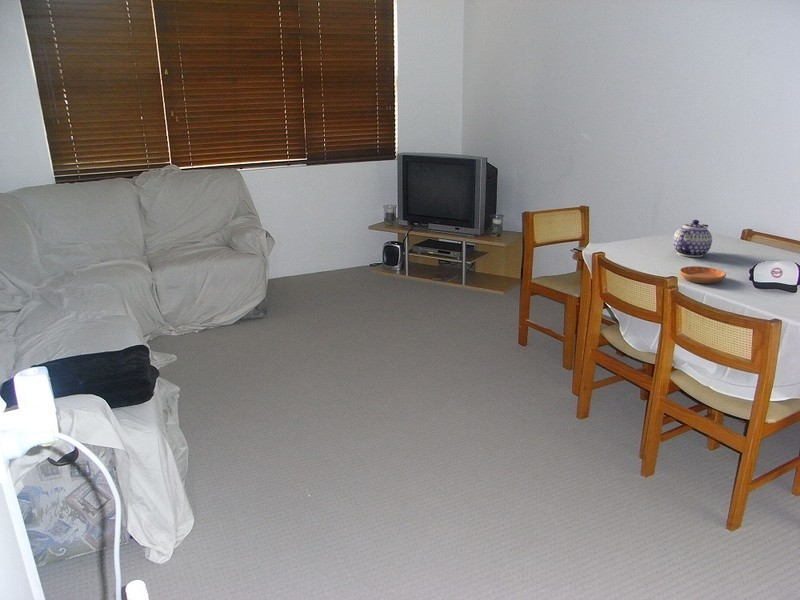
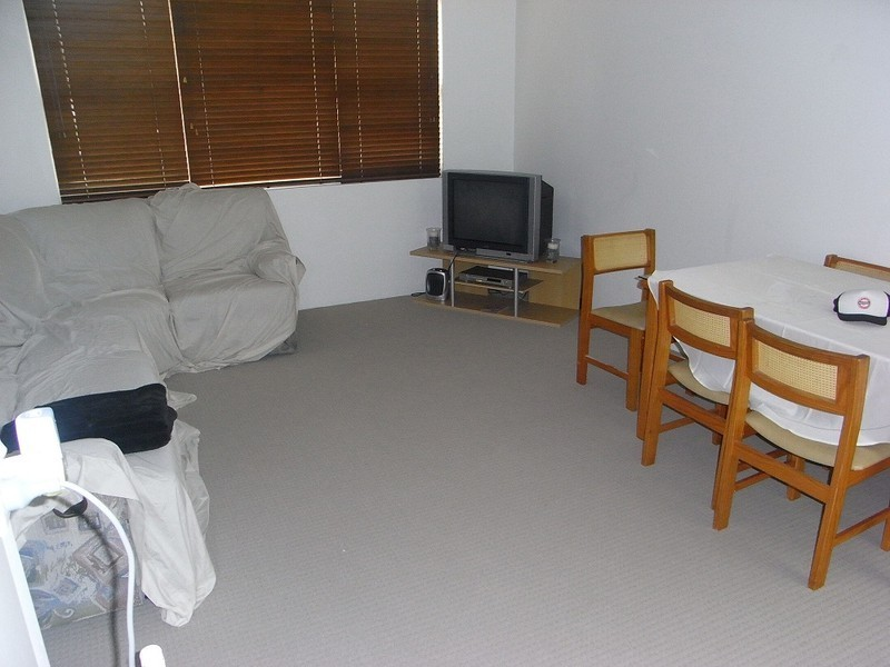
- saucer (702, 275)
- teapot (692, 237)
